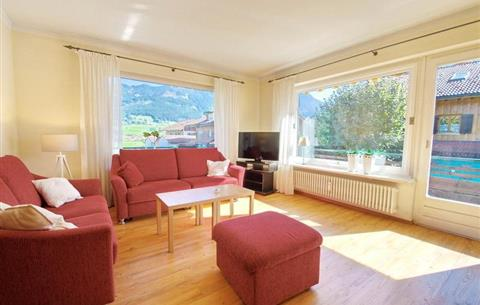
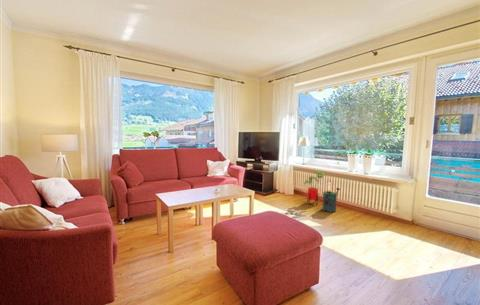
+ watering can (331, 199)
+ house plant (314, 187)
